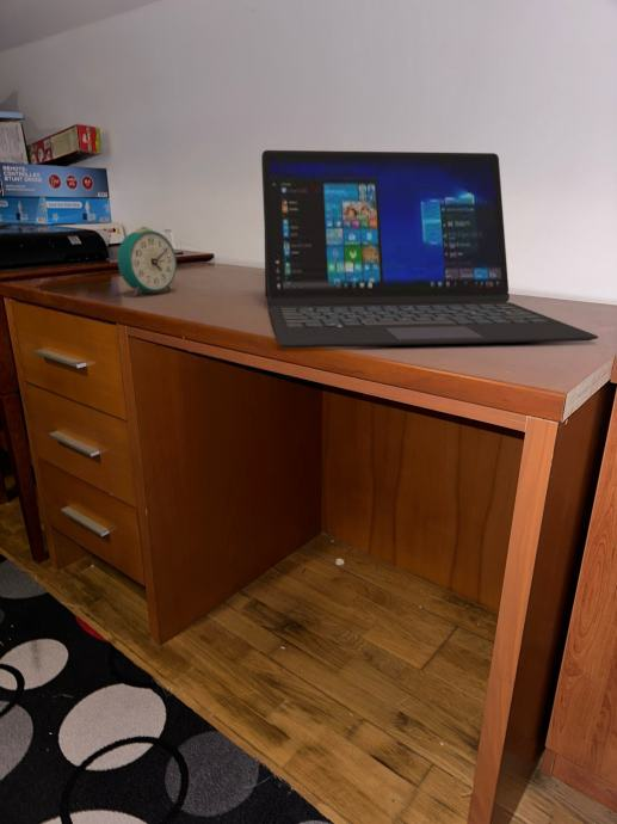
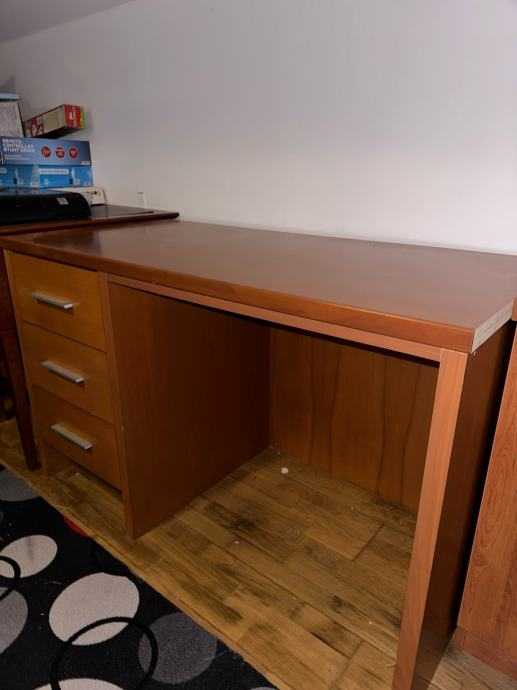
- laptop (407, 233)
- alarm clock (143, 259)
